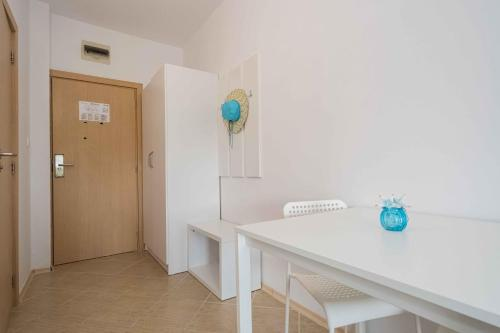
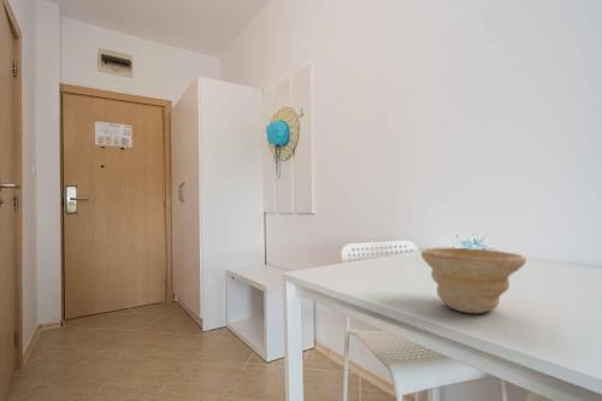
+ bowl (470, 278)
